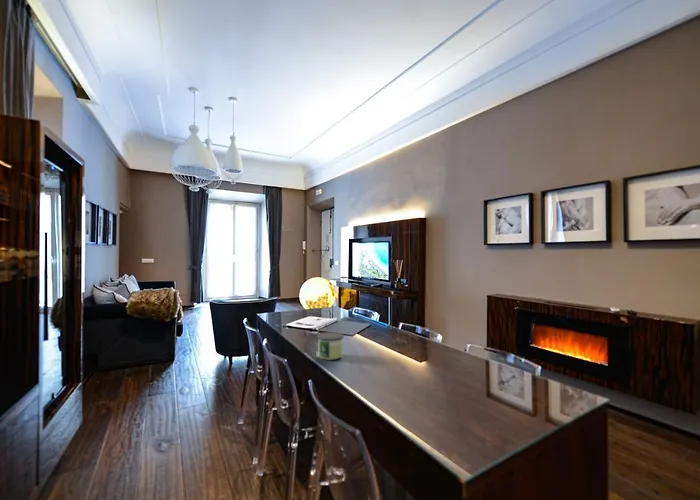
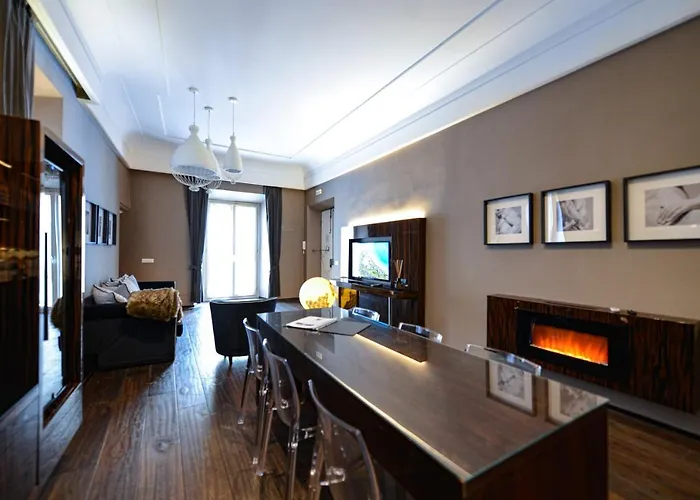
- candle (330, 345)
